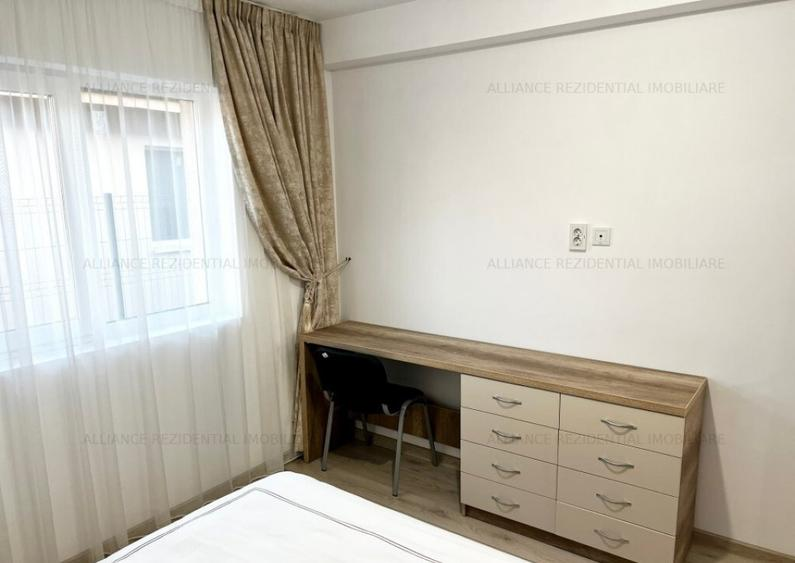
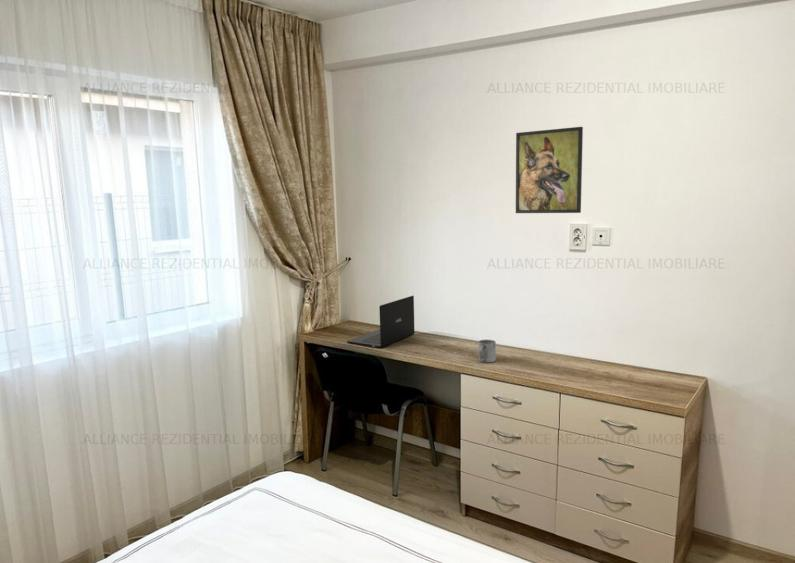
+ laptop (380, 318)
+ mug (485, 351)
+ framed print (547, 171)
